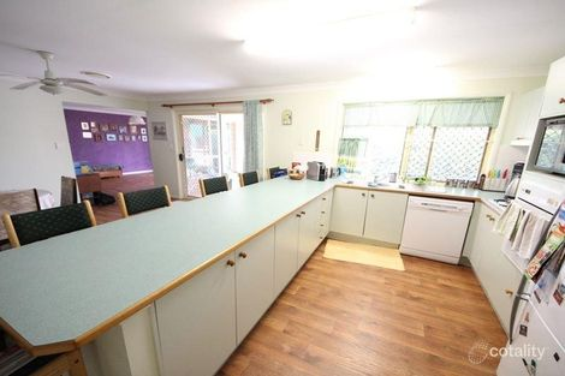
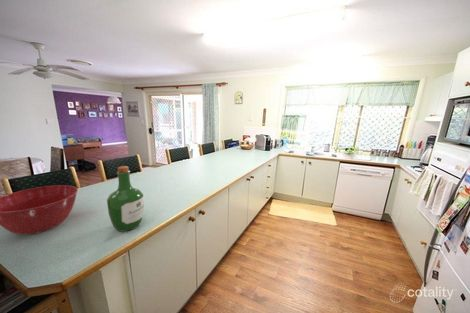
+ mixing bowl (39, 211)
+ wine bottle (125, 197)
